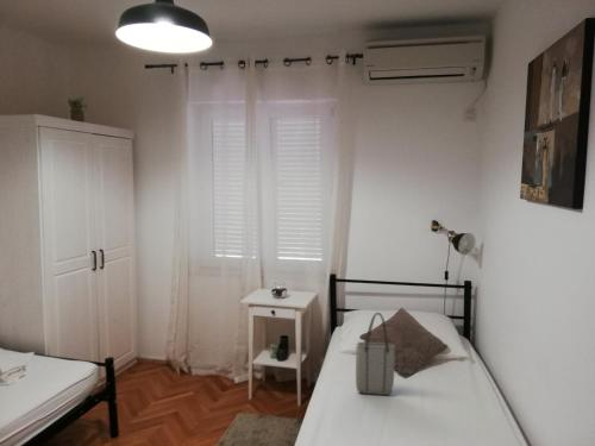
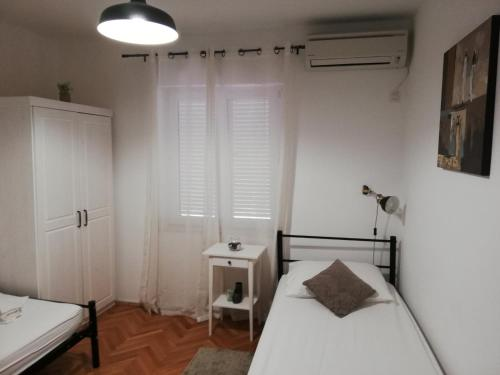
- tote bag (375, 353)
